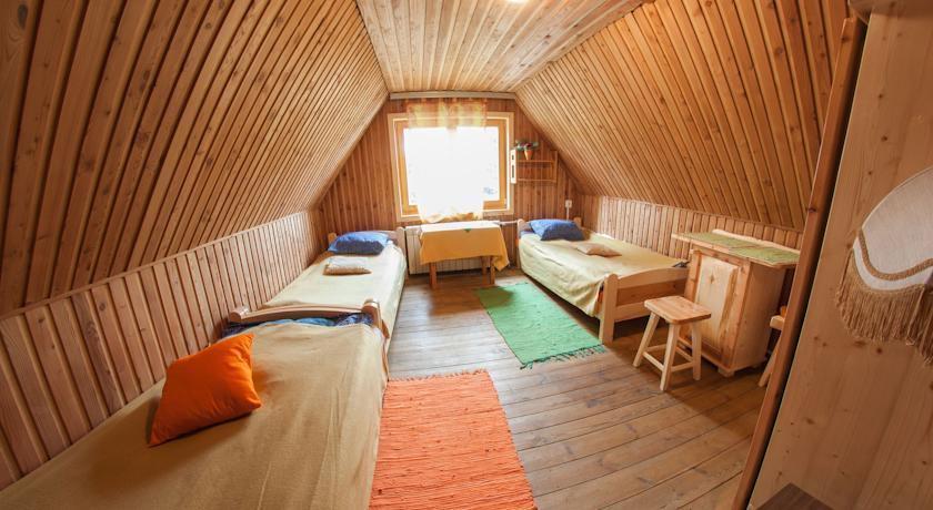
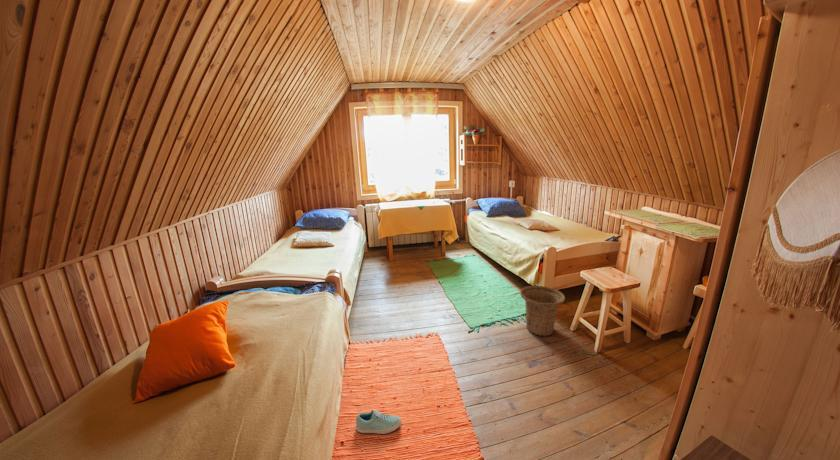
+ basket (540, 311)
+ sneaker (378, 420)
